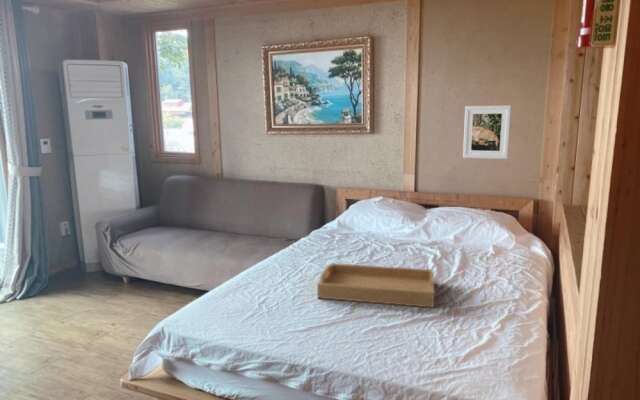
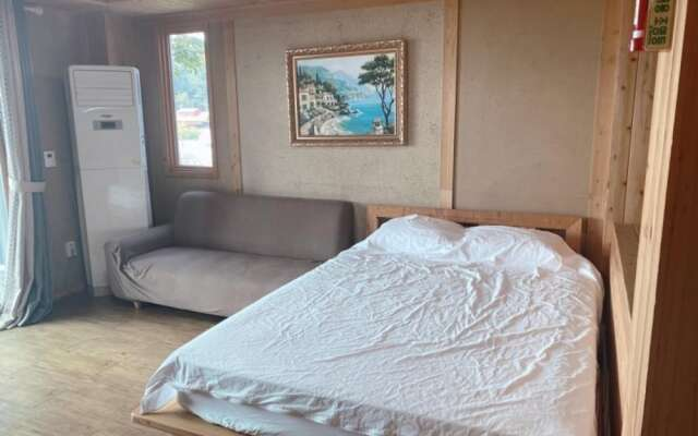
- serving tray (377, 281)
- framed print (486, 132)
